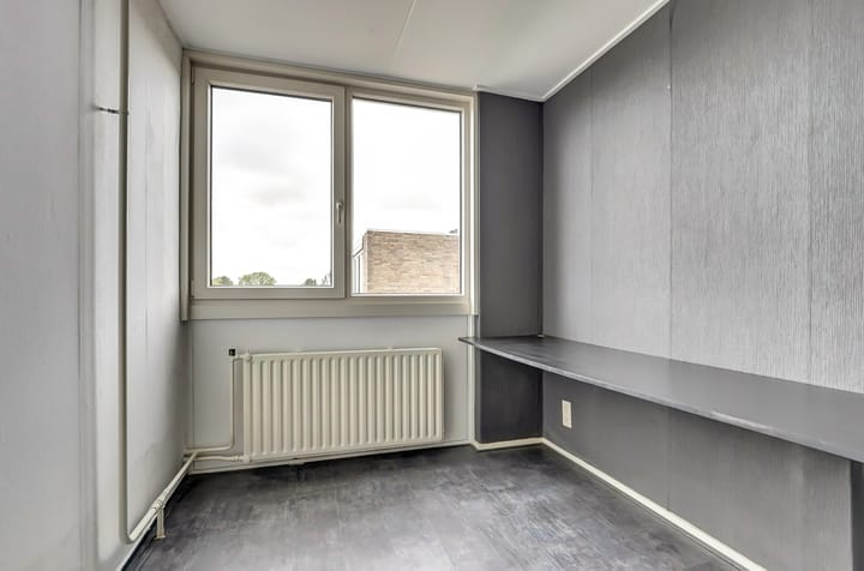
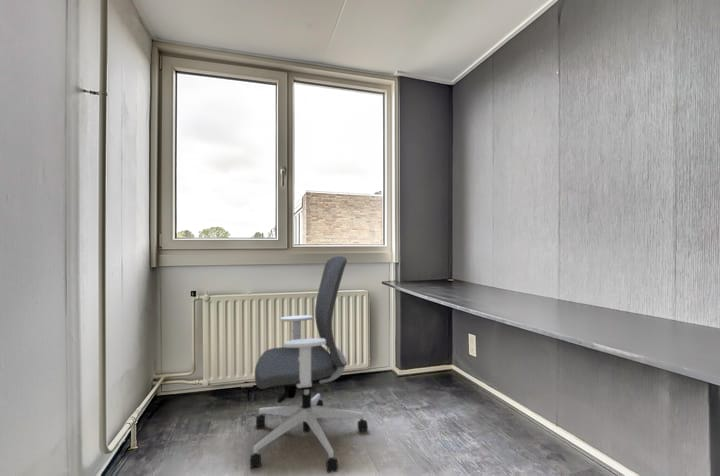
+ office chair (311, 347)
